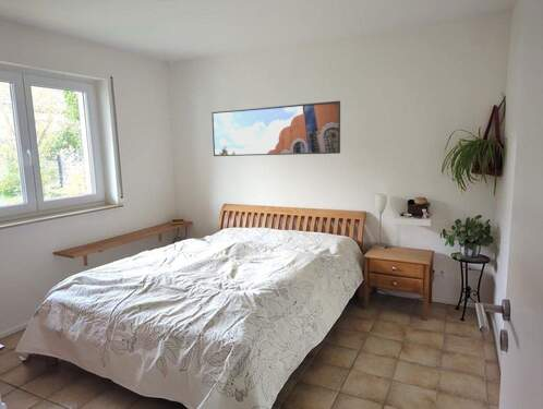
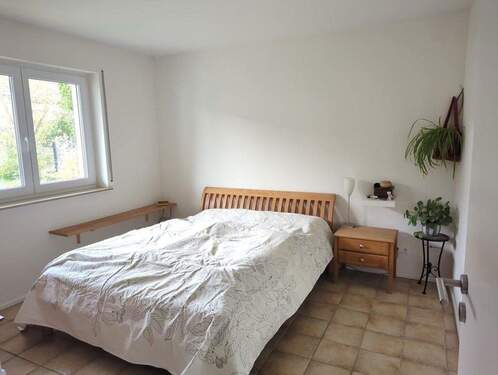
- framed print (270, 131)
